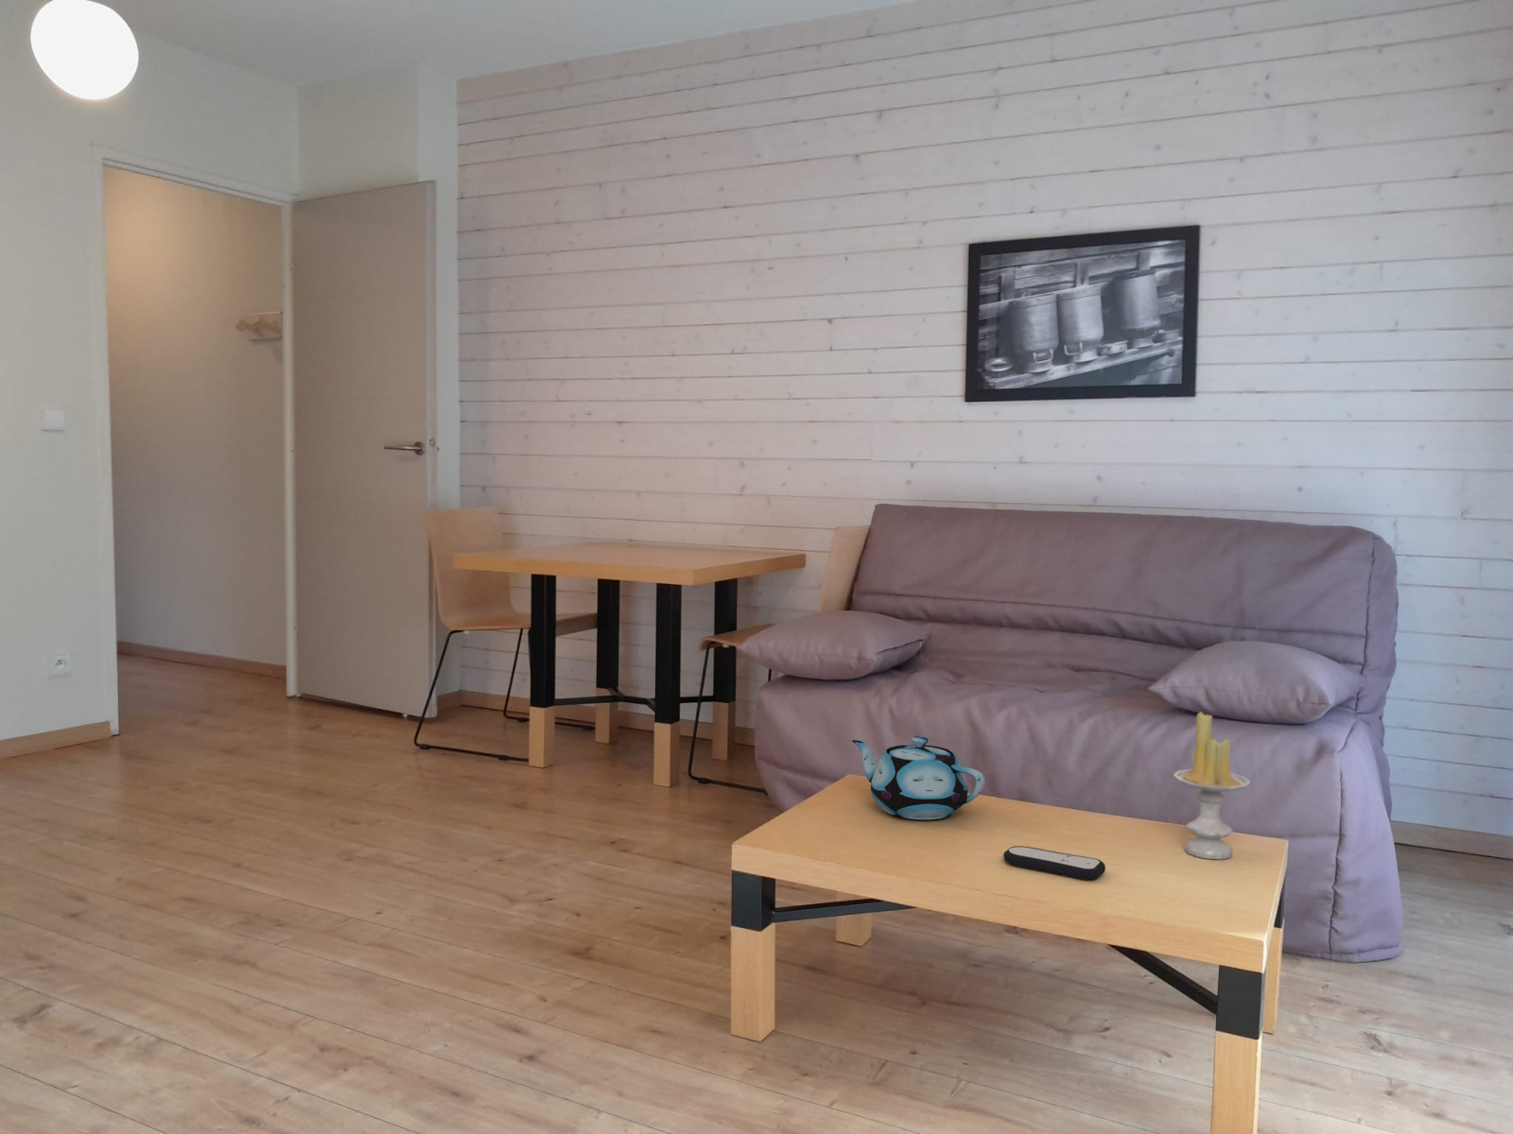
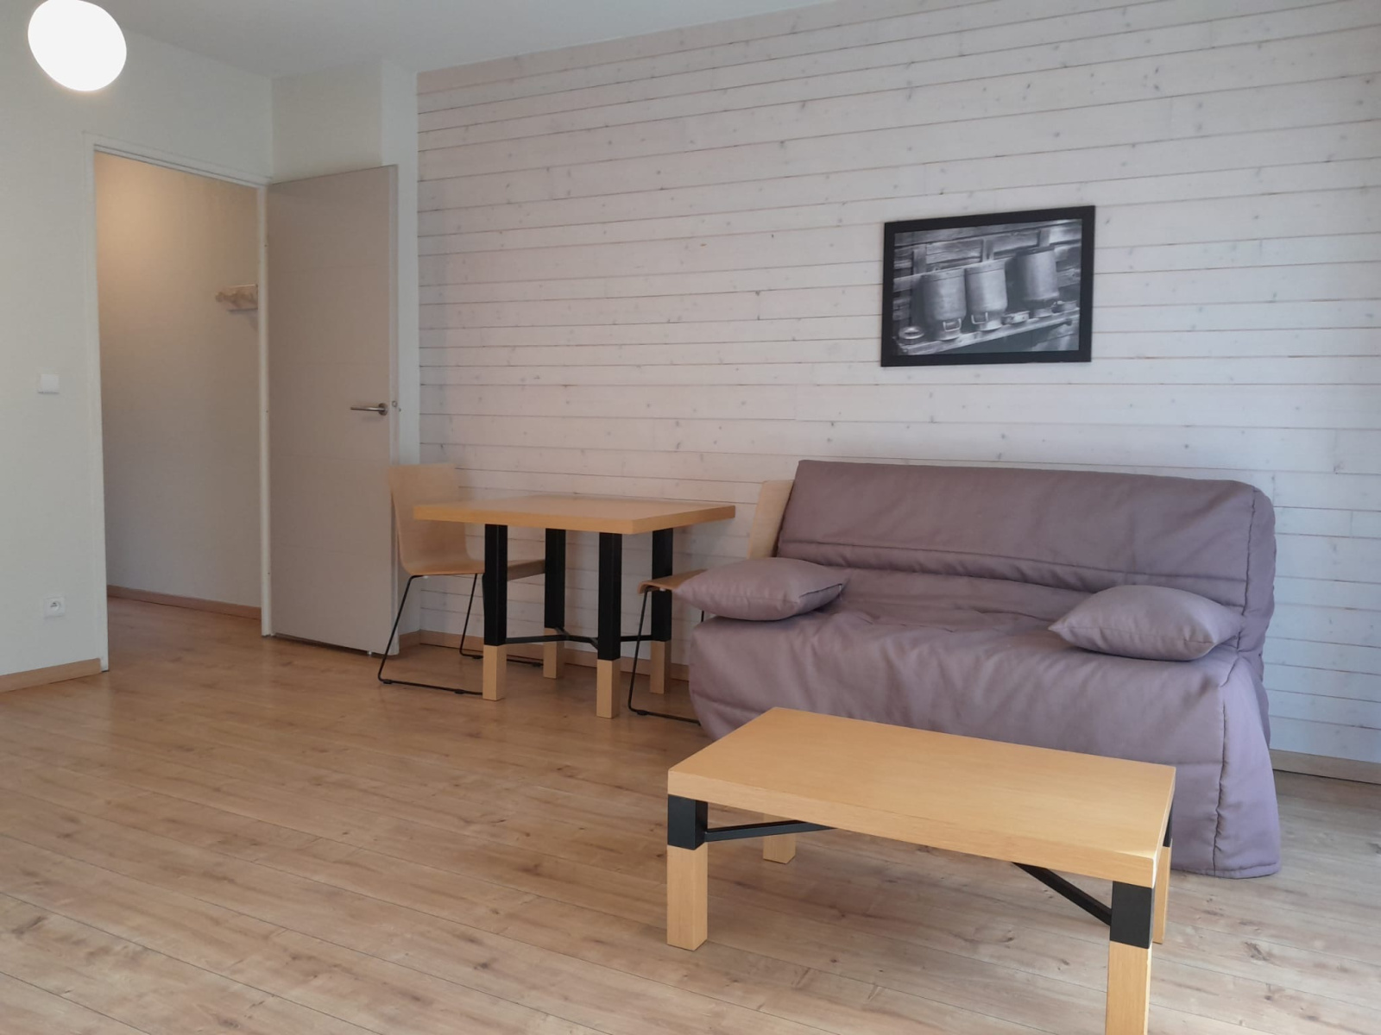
- teapot (915, 773)
- candle (1210, 783)
- remote control (1052, 861)
